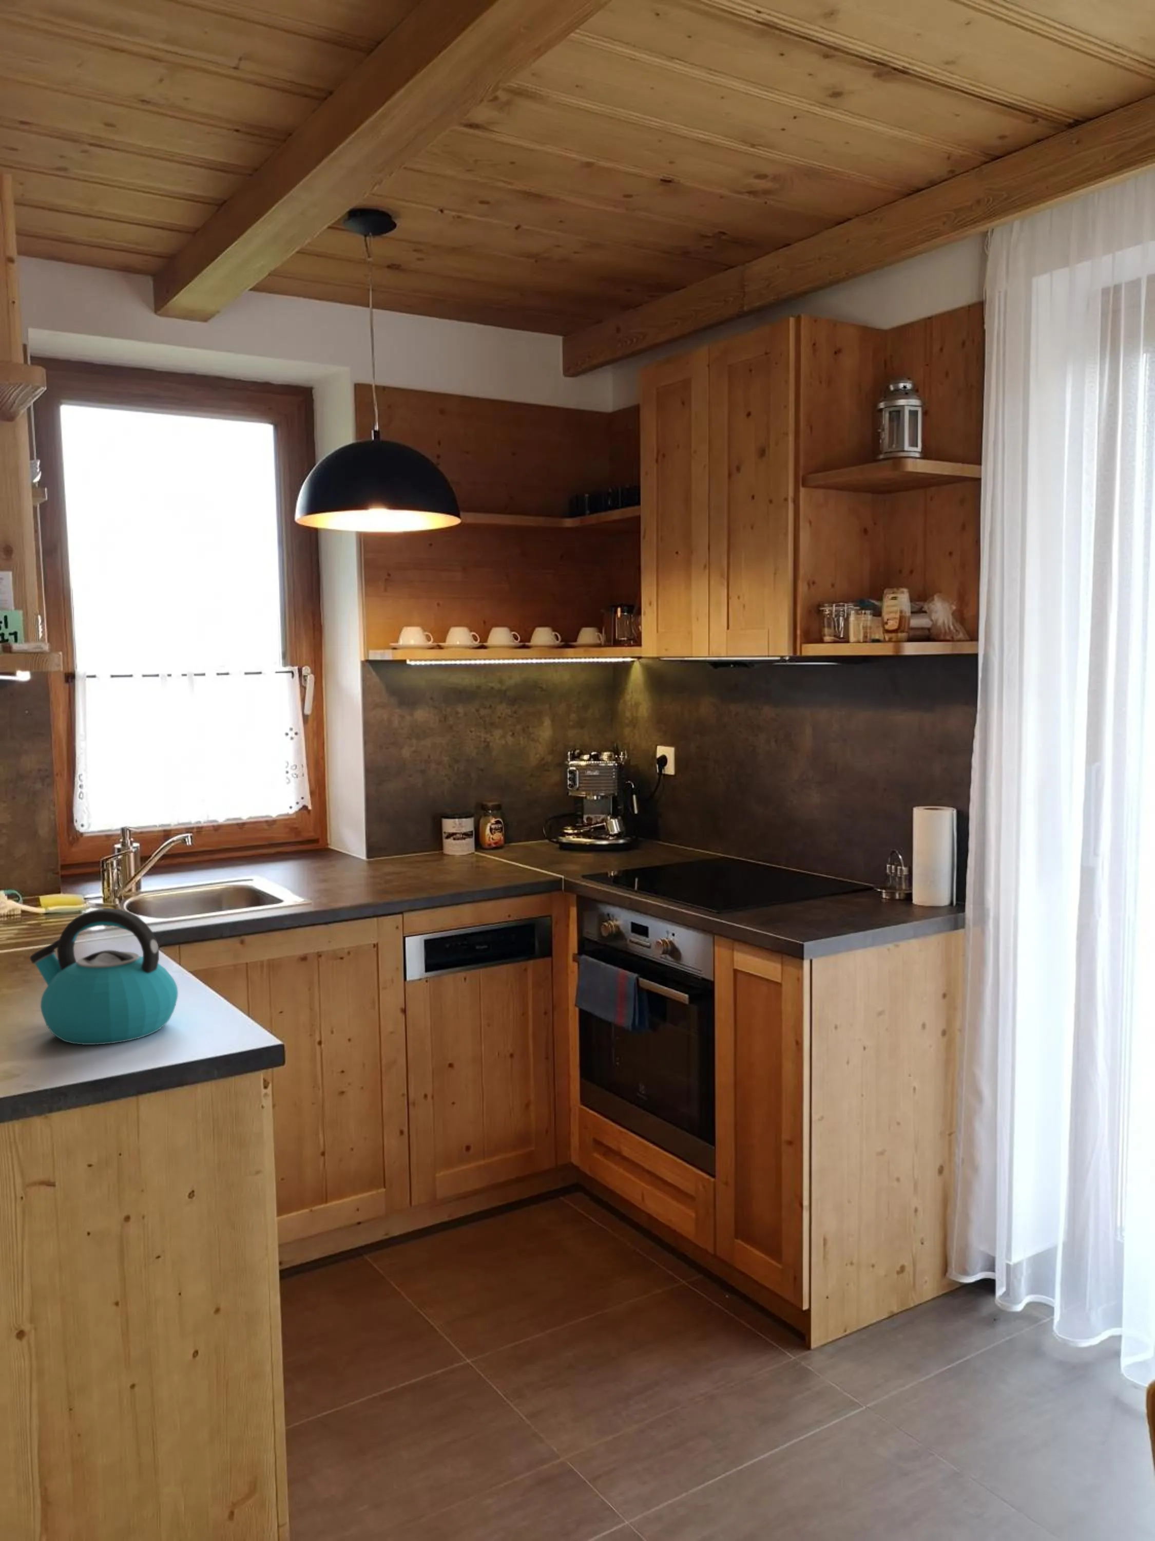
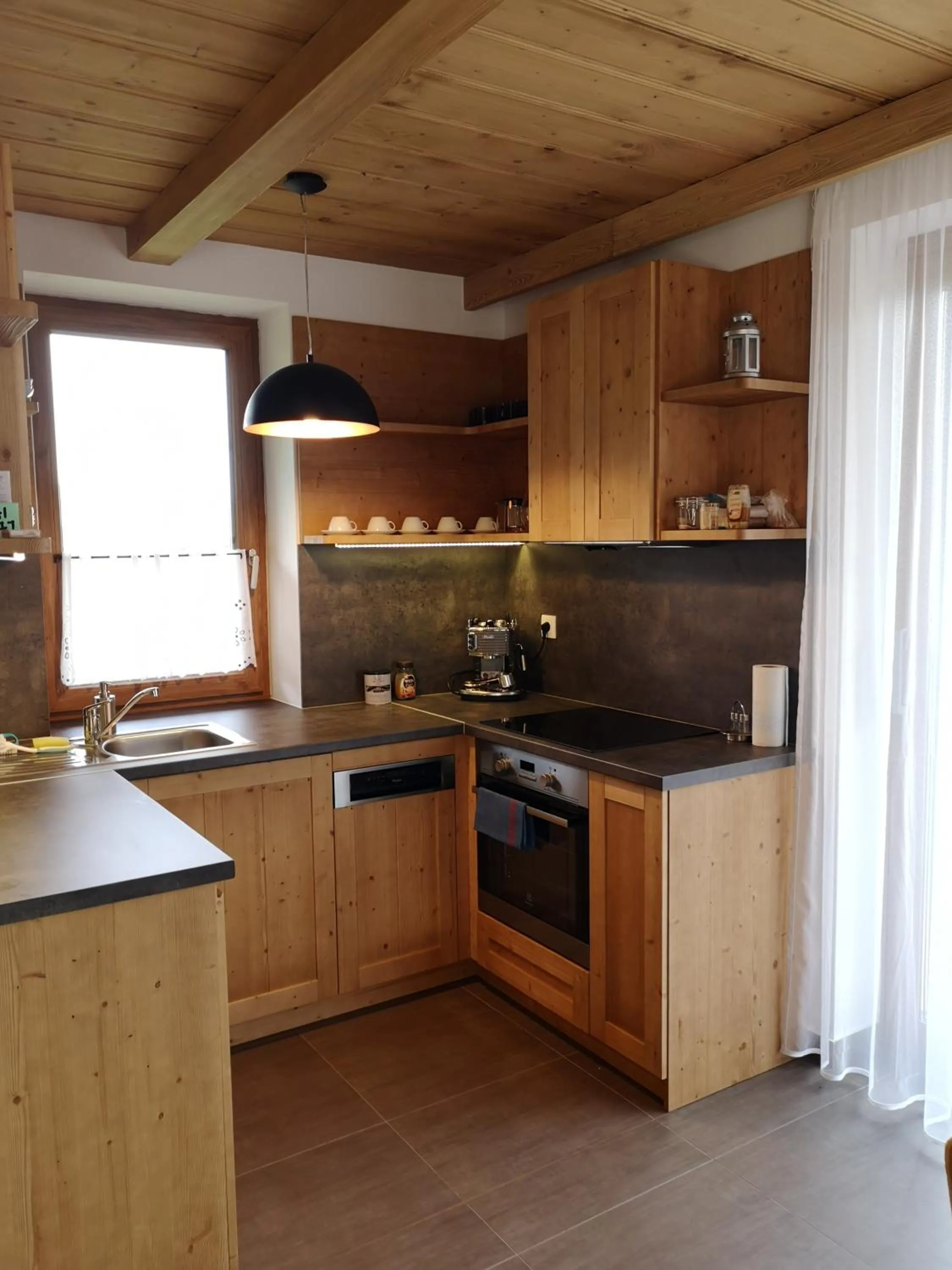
- kettle (101, 969)
